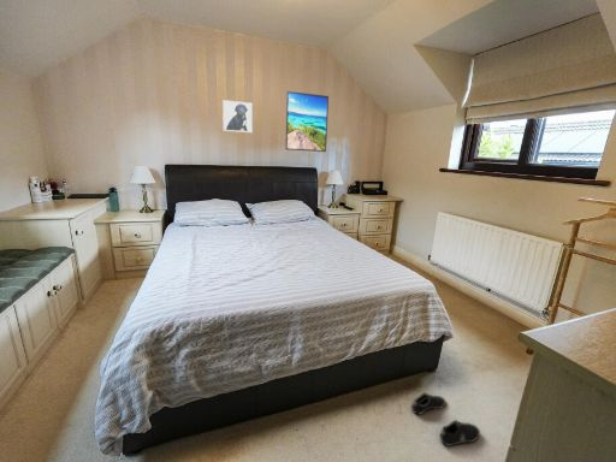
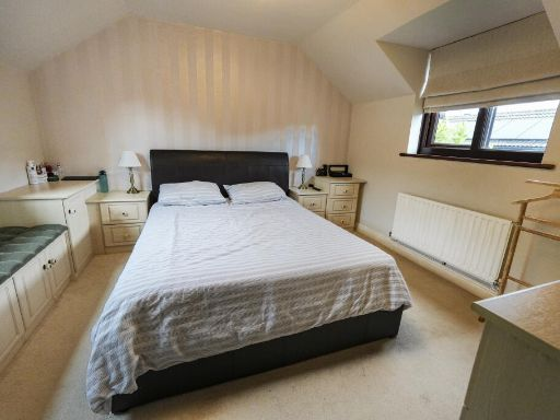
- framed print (307, 123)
- shoe (440, 408)
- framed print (237, 117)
